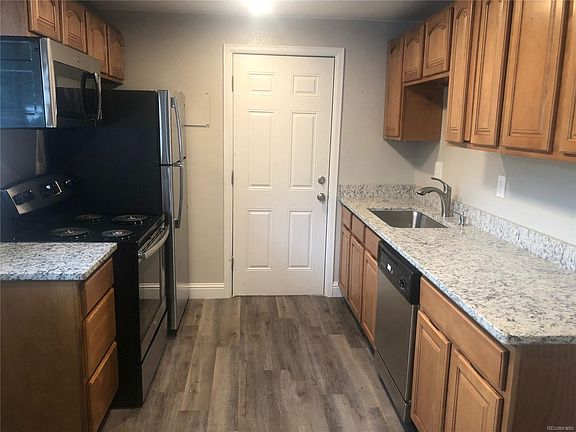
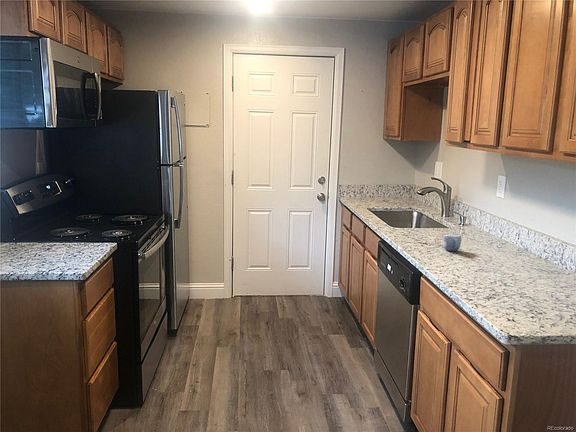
+ mug (453, 243)
